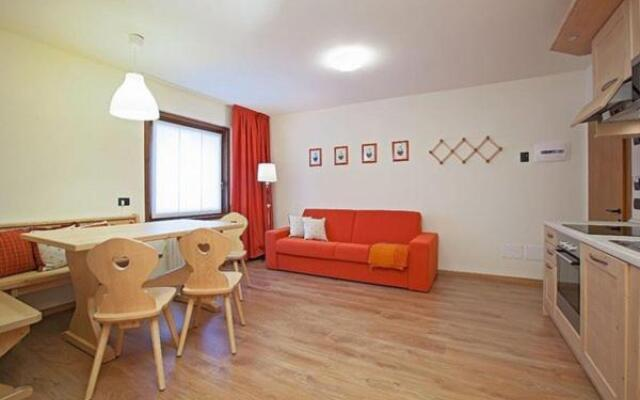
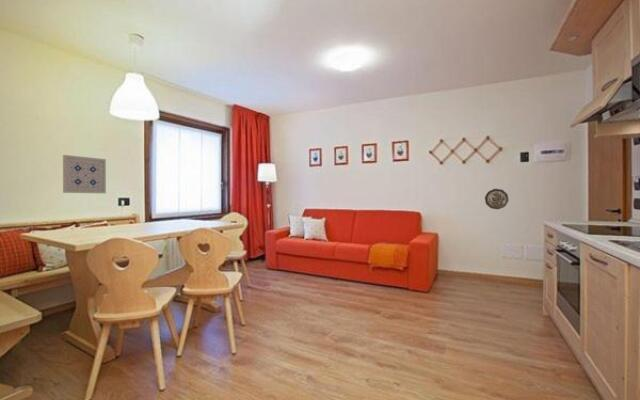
+ decorative plate (496, 199)
+ wall art (85, 175)
